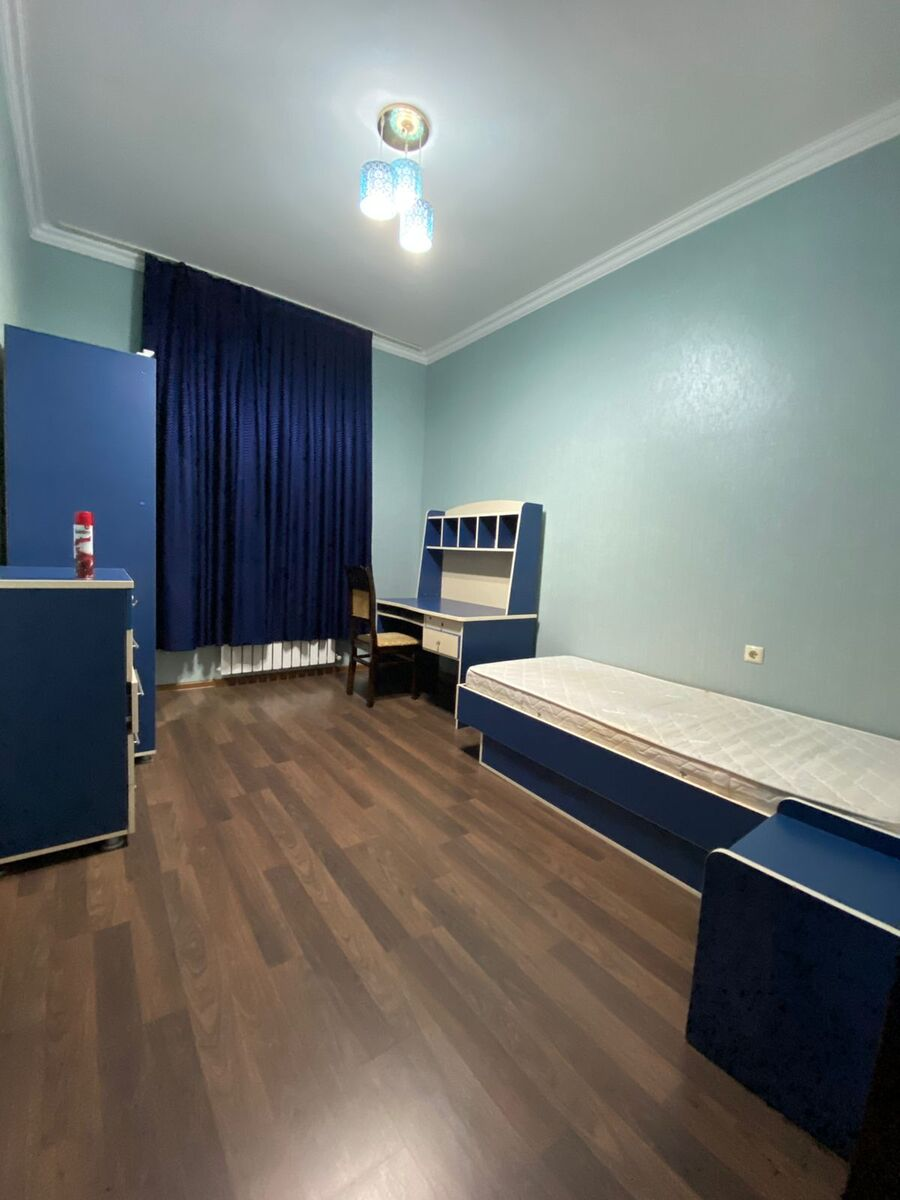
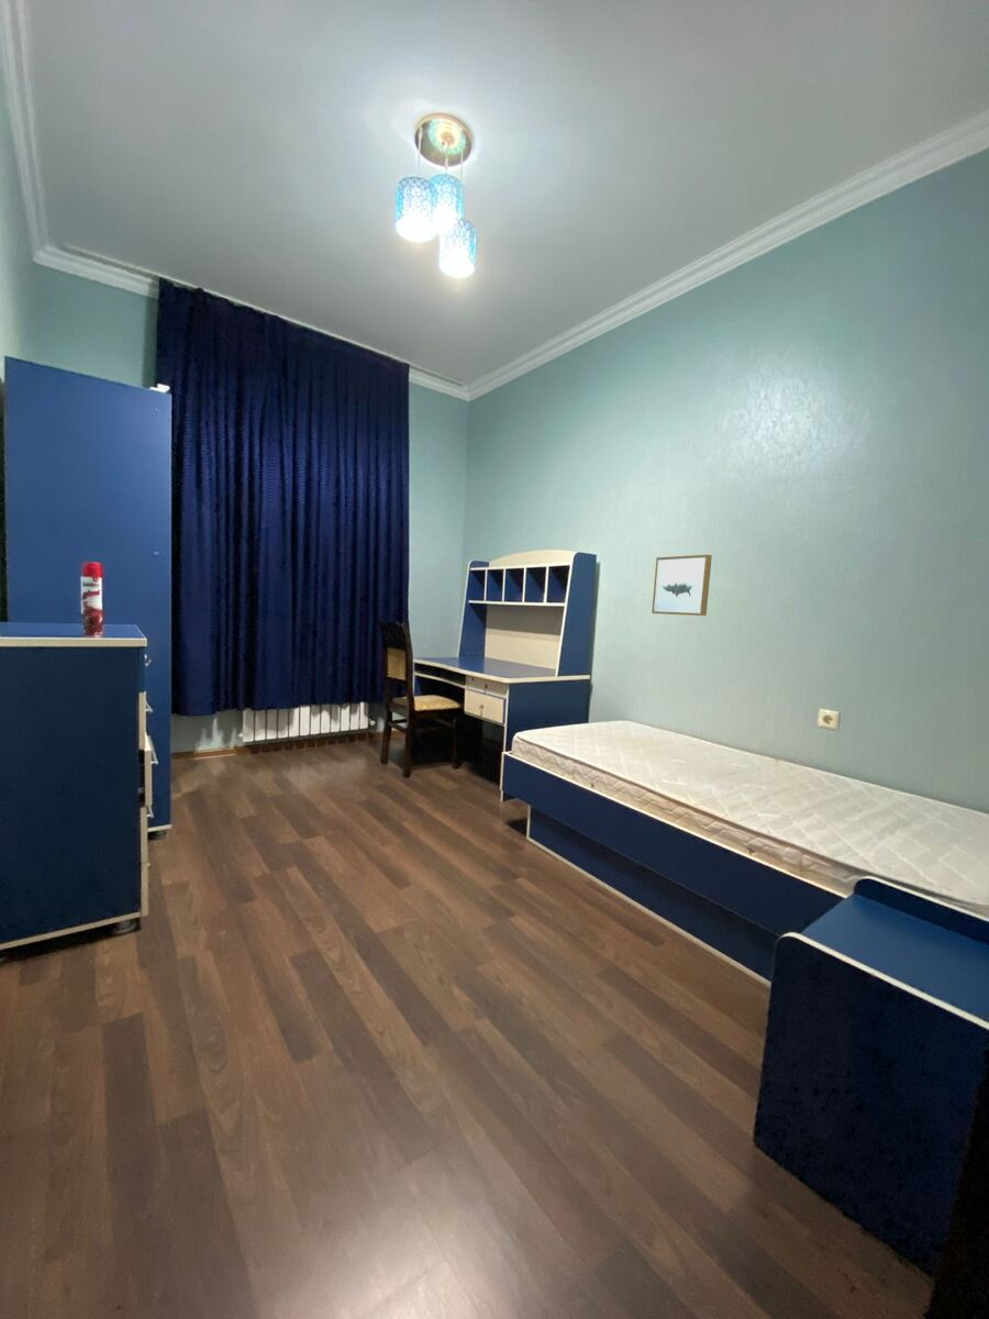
+ wall art (680, 585)
